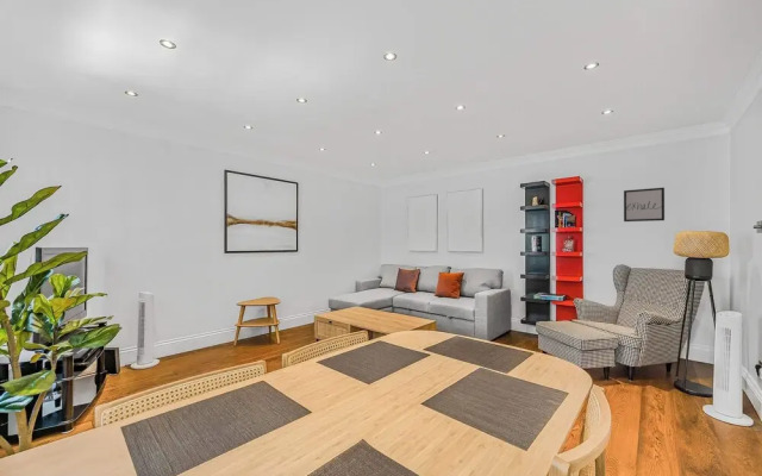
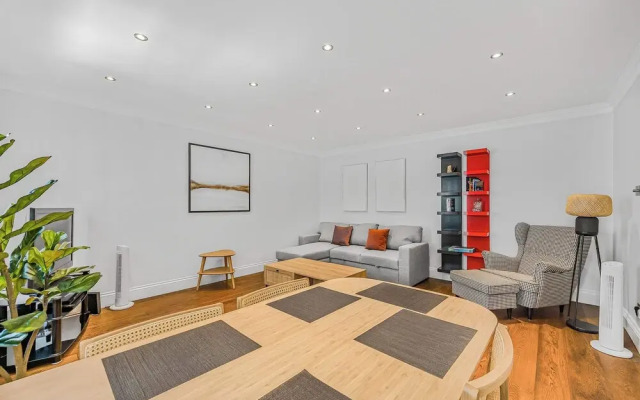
- wall art (643, 205)
